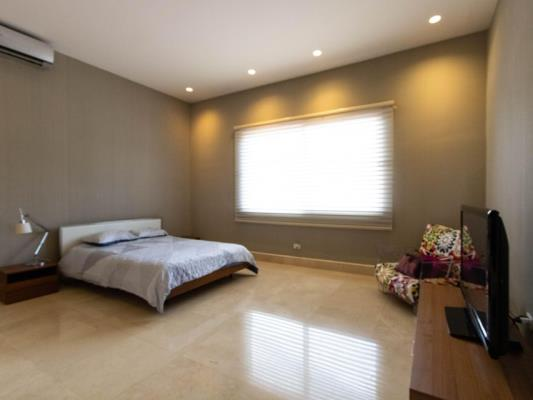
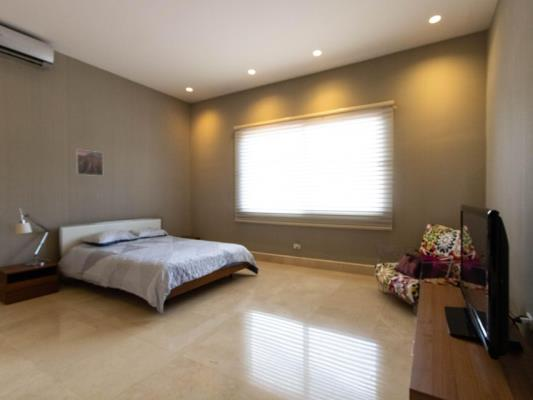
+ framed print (90, 163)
